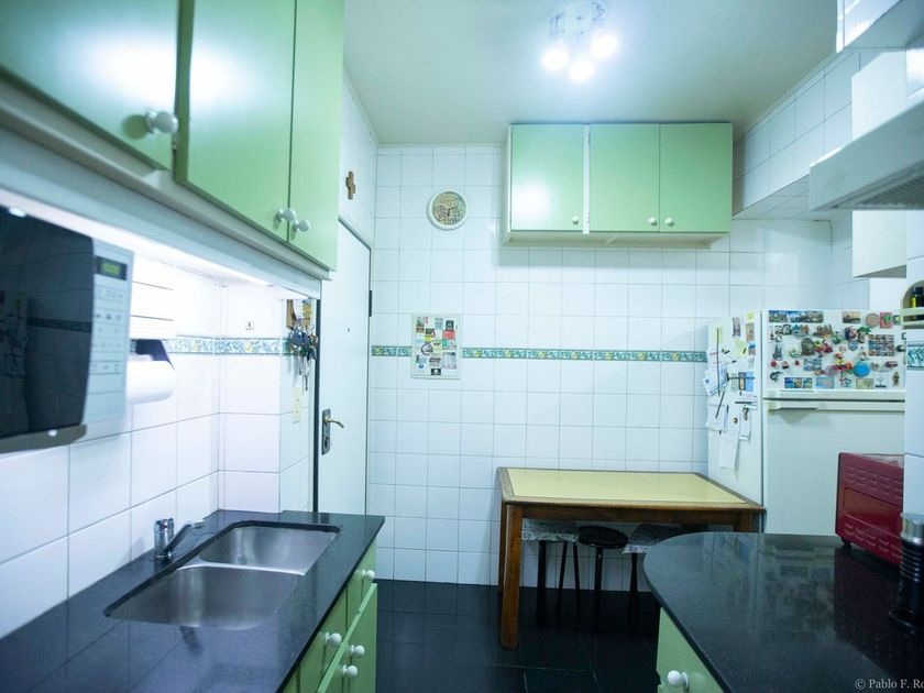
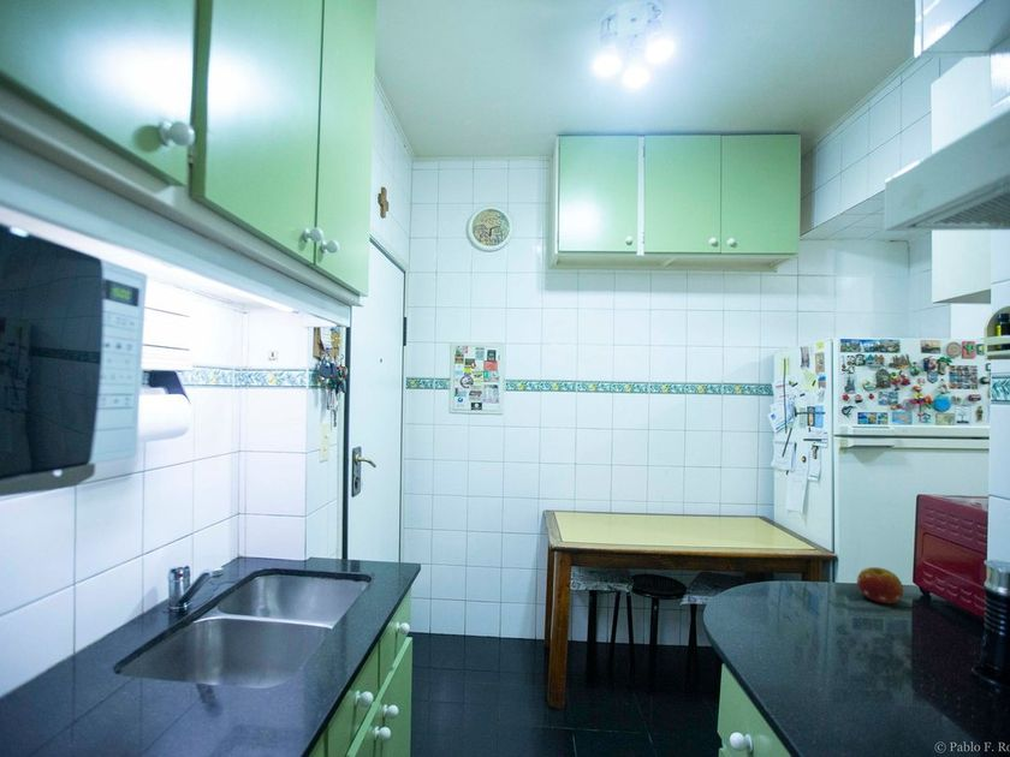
+ fruit (879, 584)
